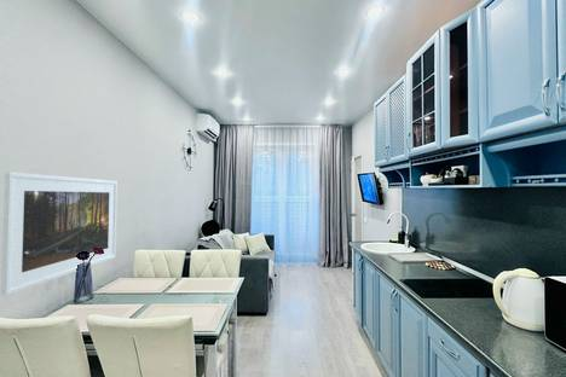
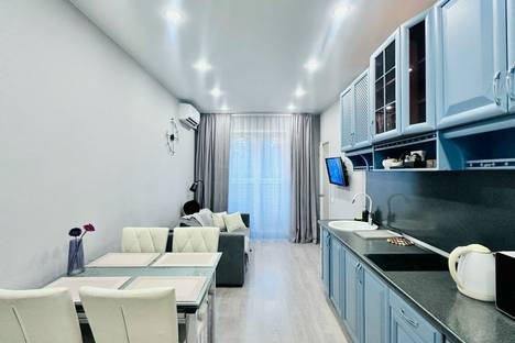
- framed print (73, 225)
